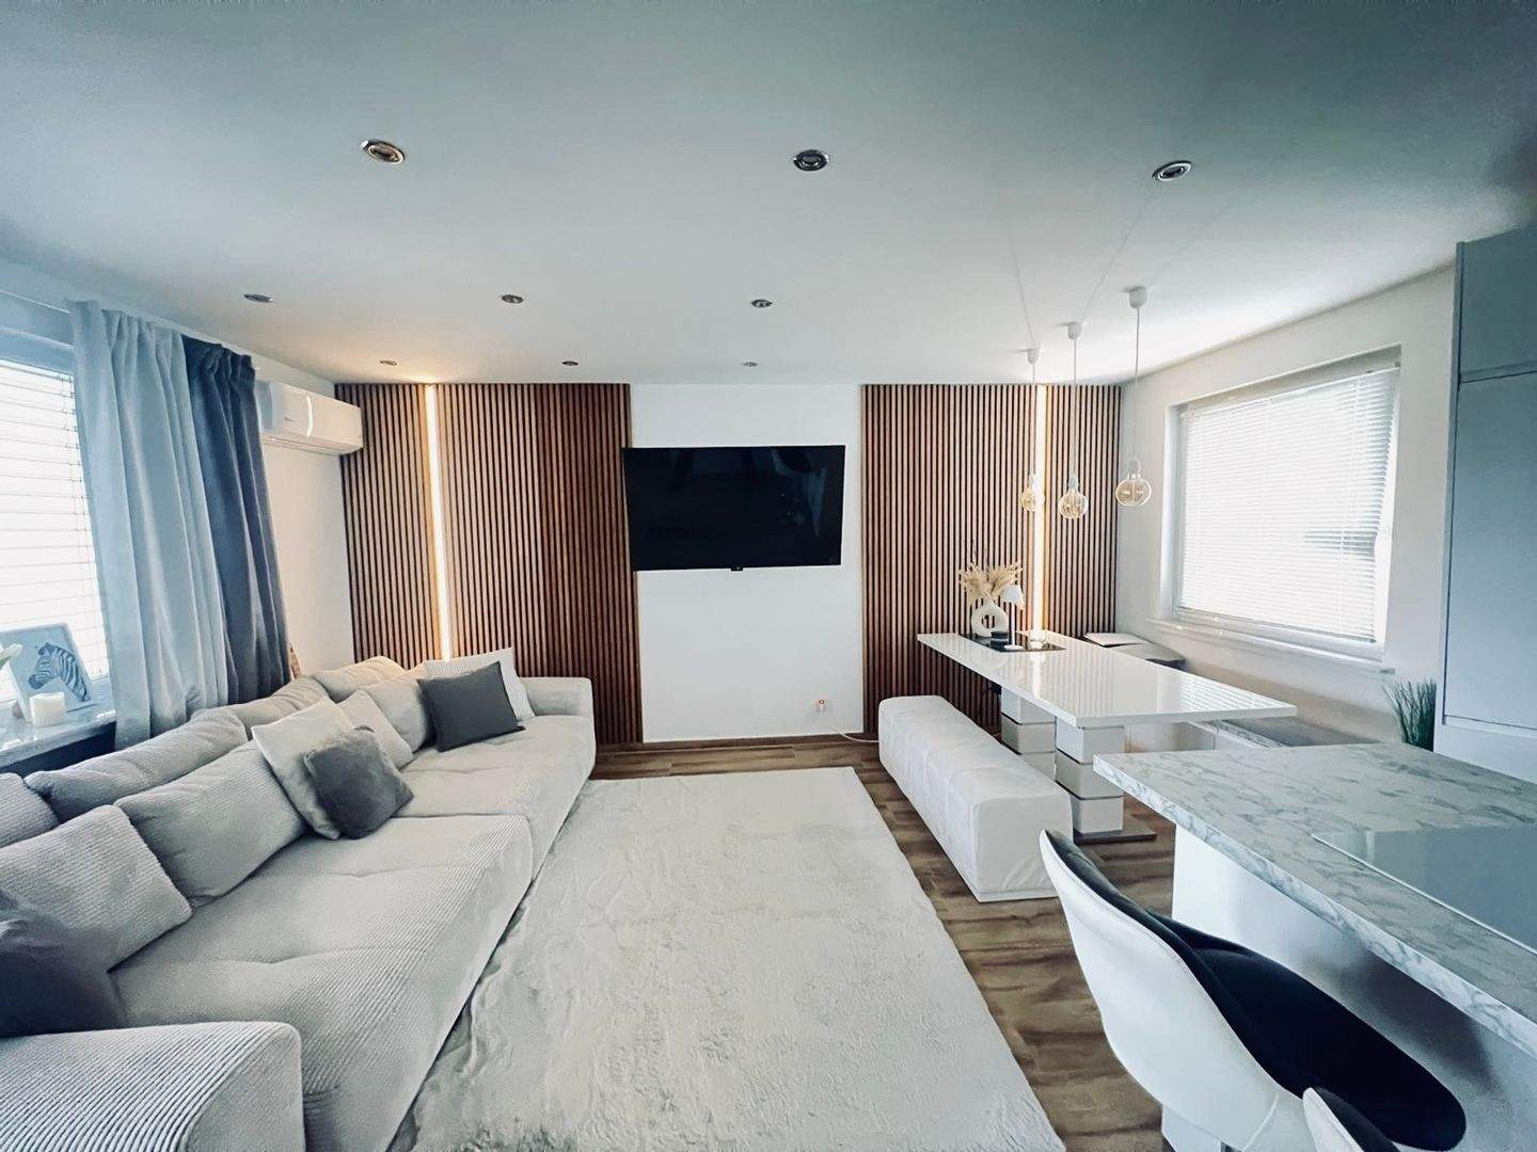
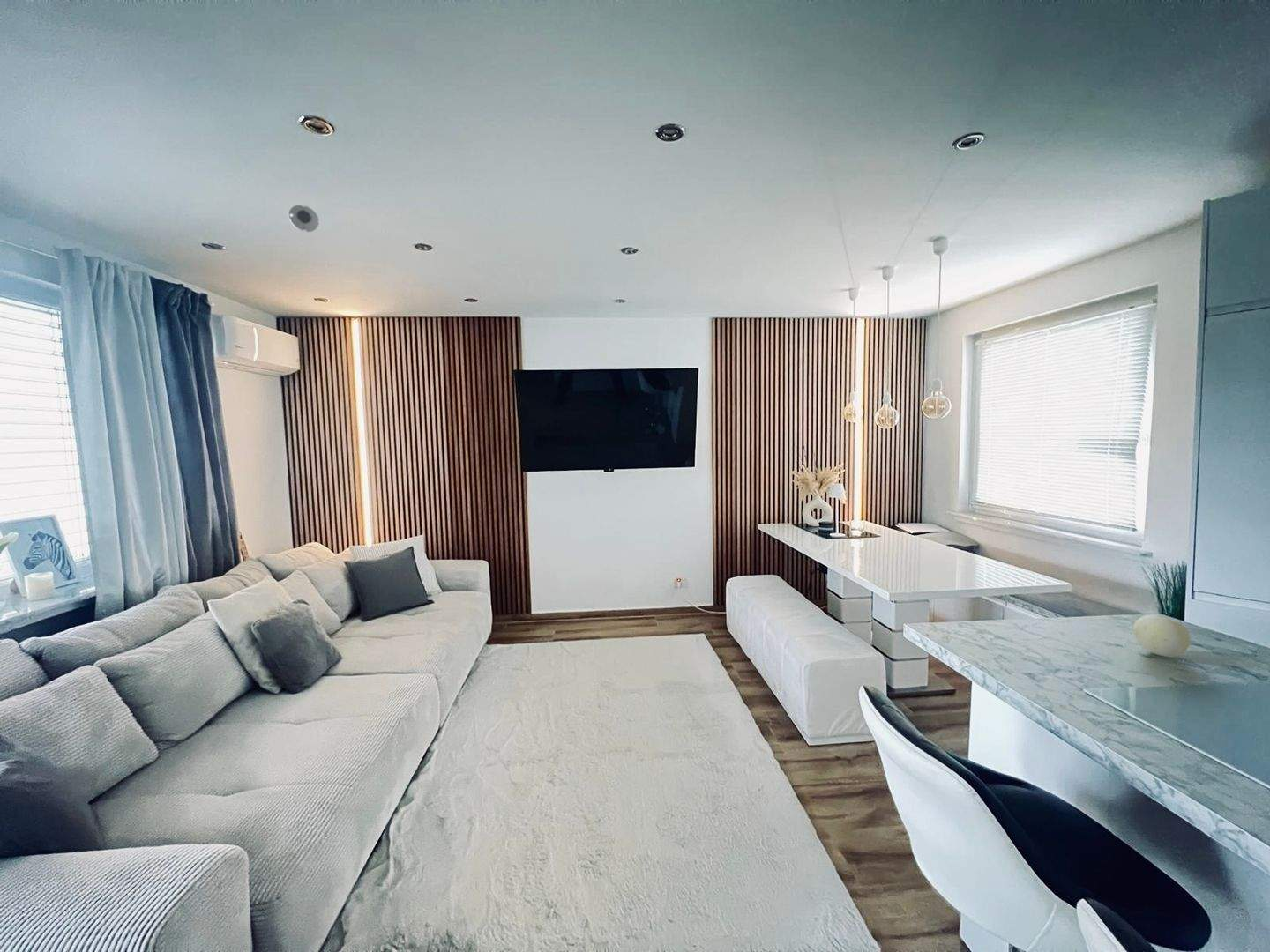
+ smoke detector (303, 218)
+ fruit (1162, 635)
